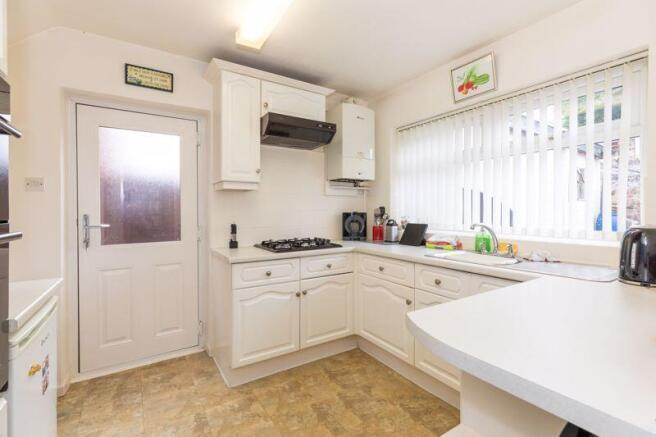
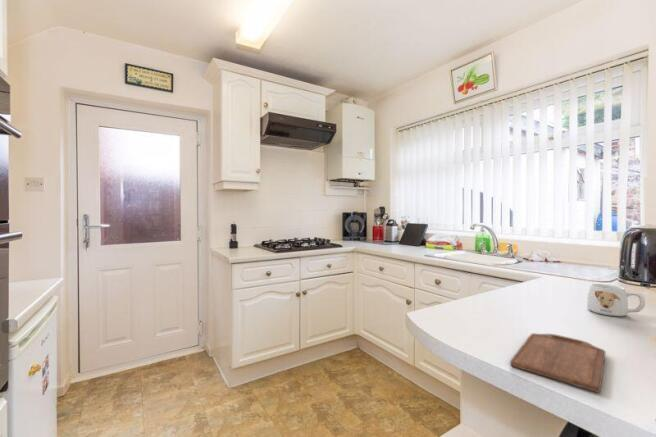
+ cutting board (560, 355)
+ mug (614, 300)
